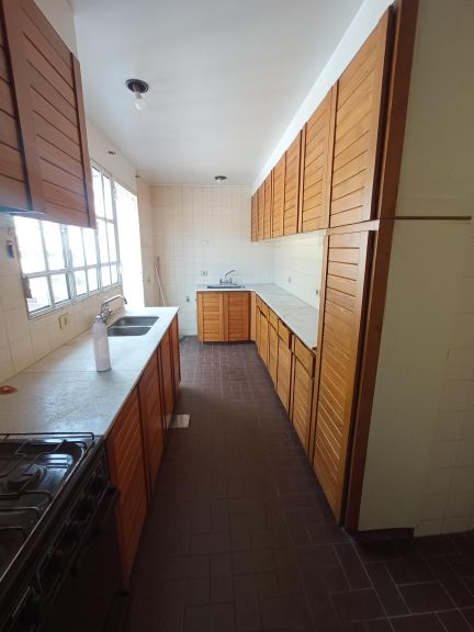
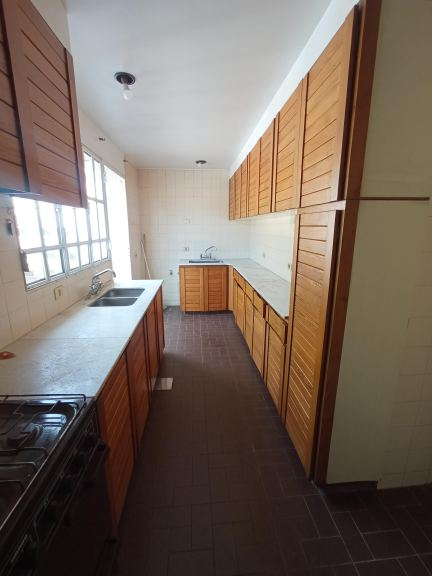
- bottle (101, 342)
